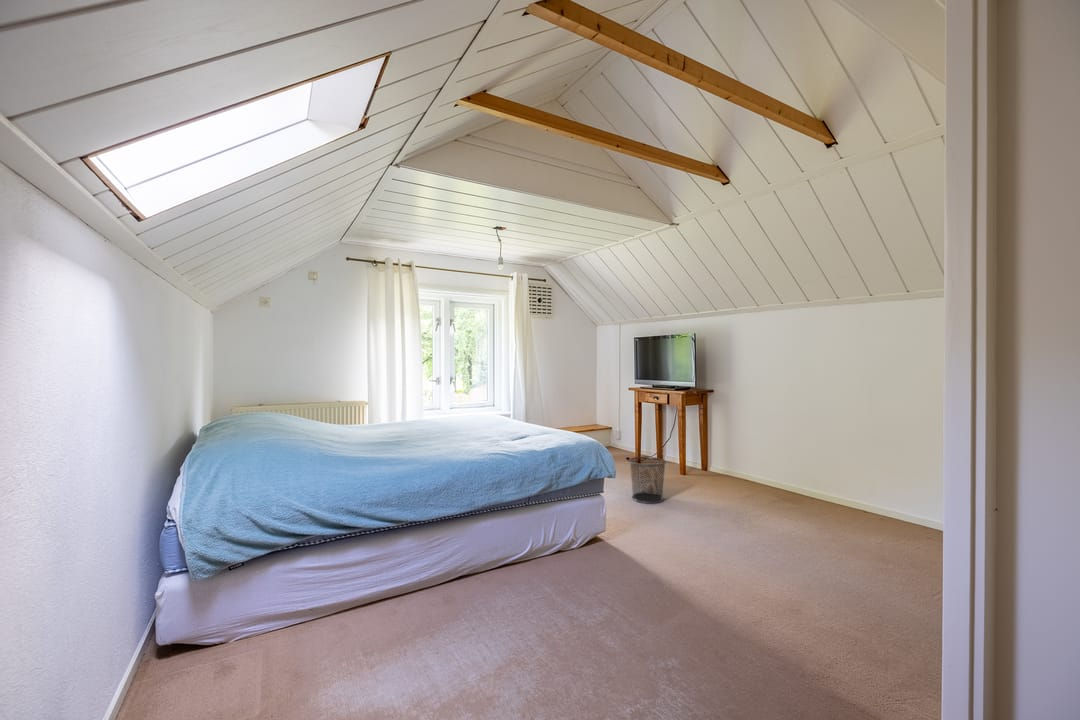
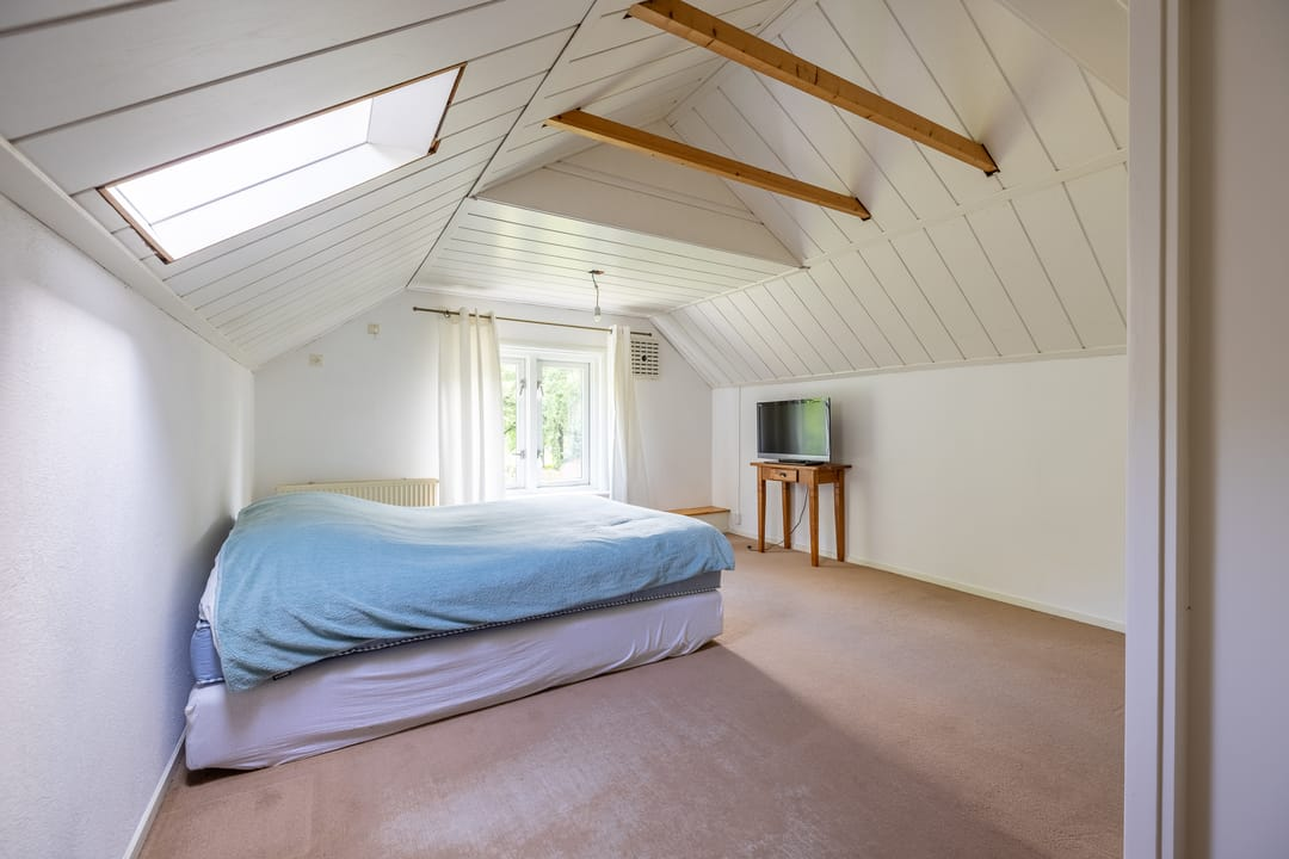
- waste bin (647, 479)
